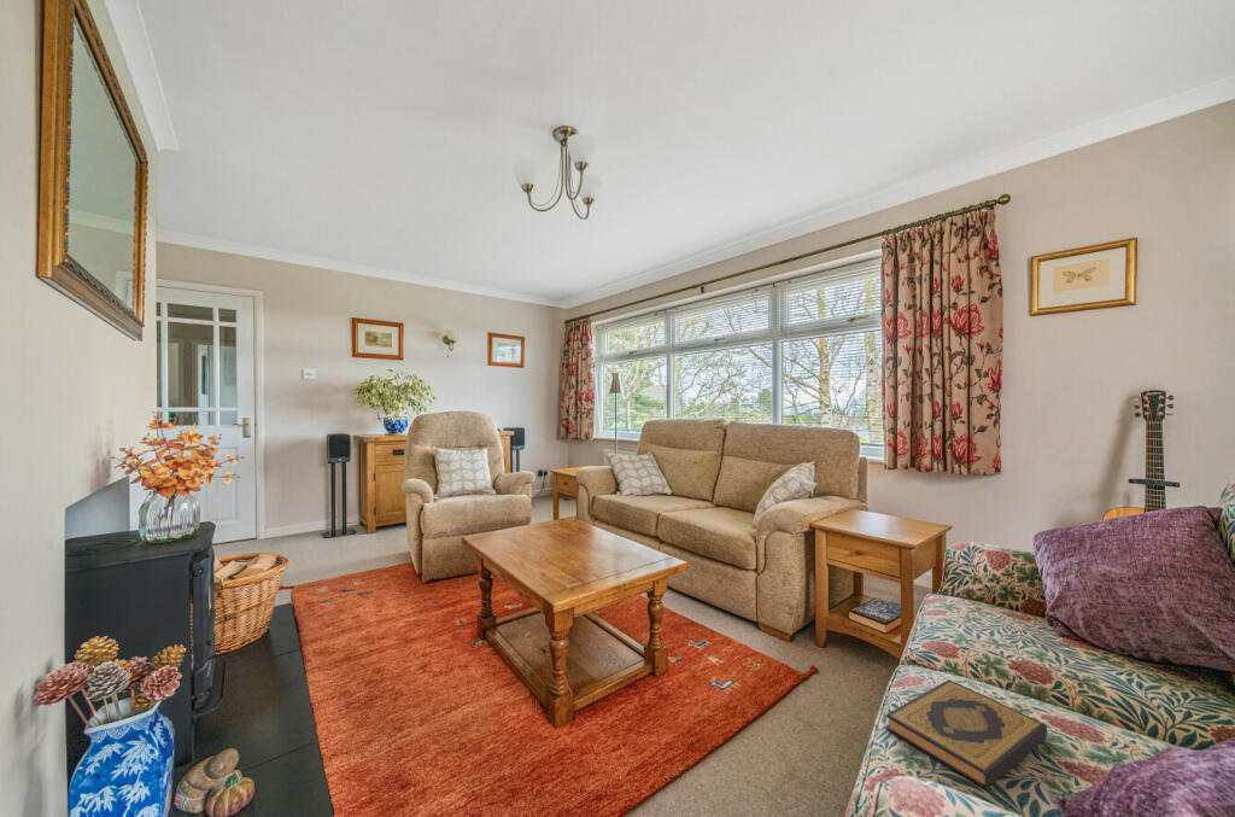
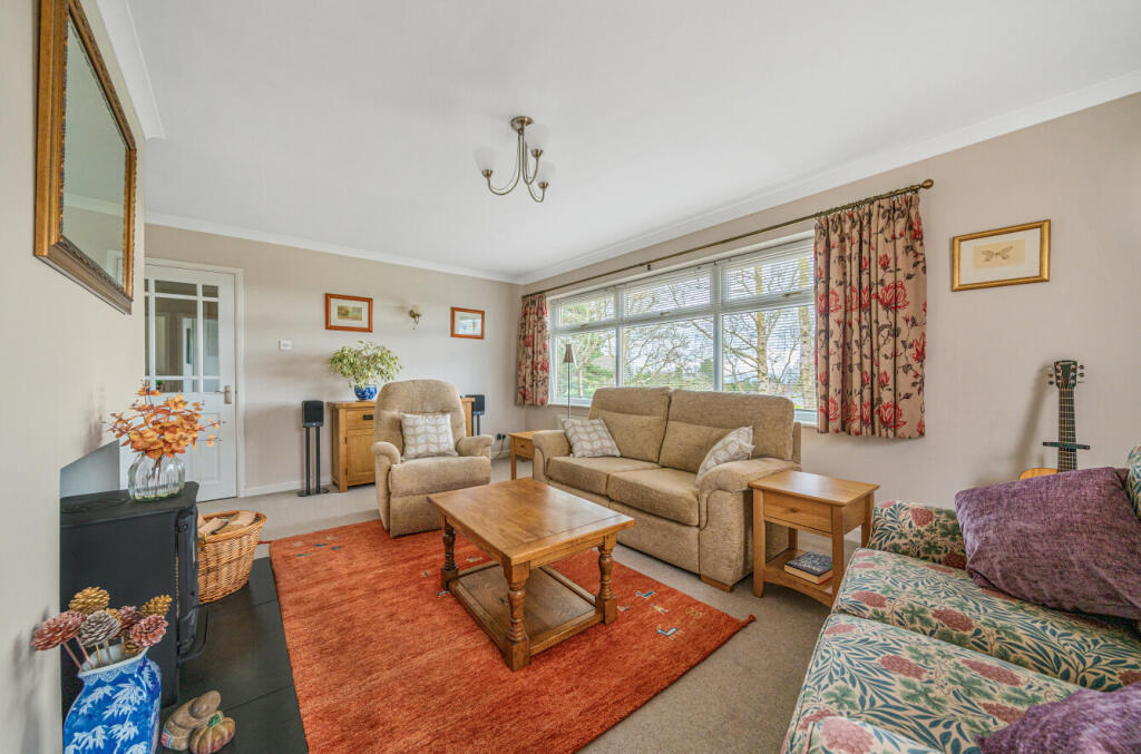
- hardback book (965, 726)
